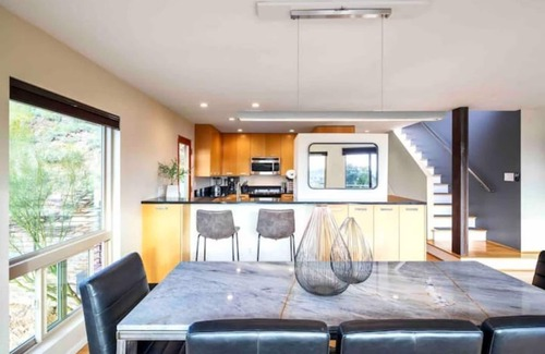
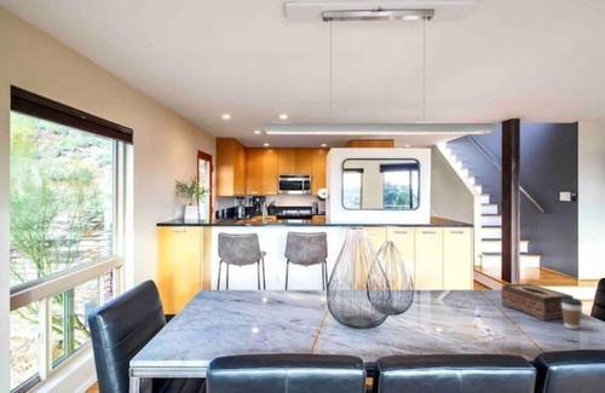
+ tissue box (535, 300)
+ coffee cup (571, 313)
